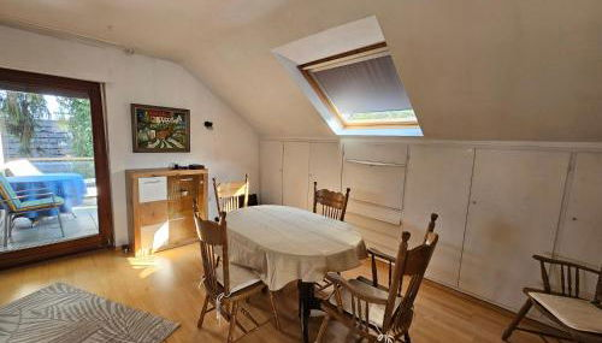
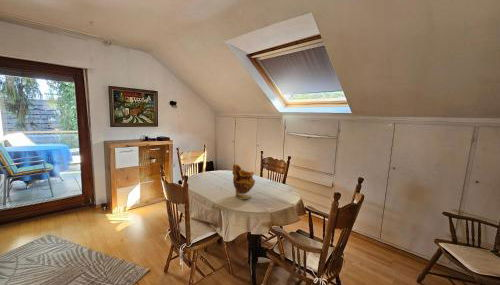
+ vase (244, 180)
